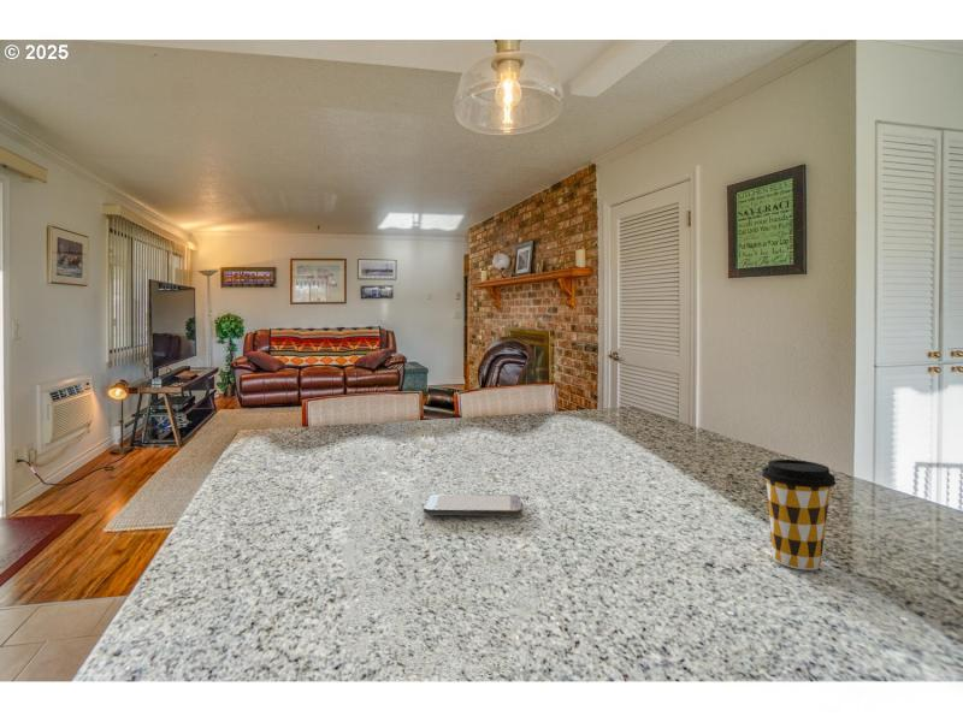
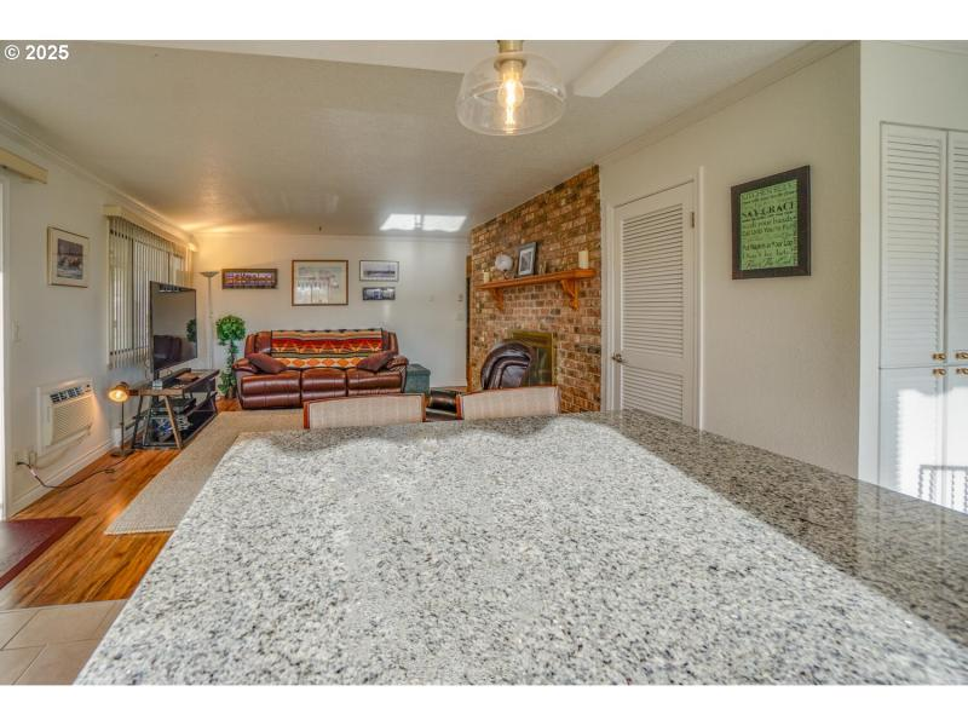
- coffee cup (797, 513)
- smartphone (473, 504)
